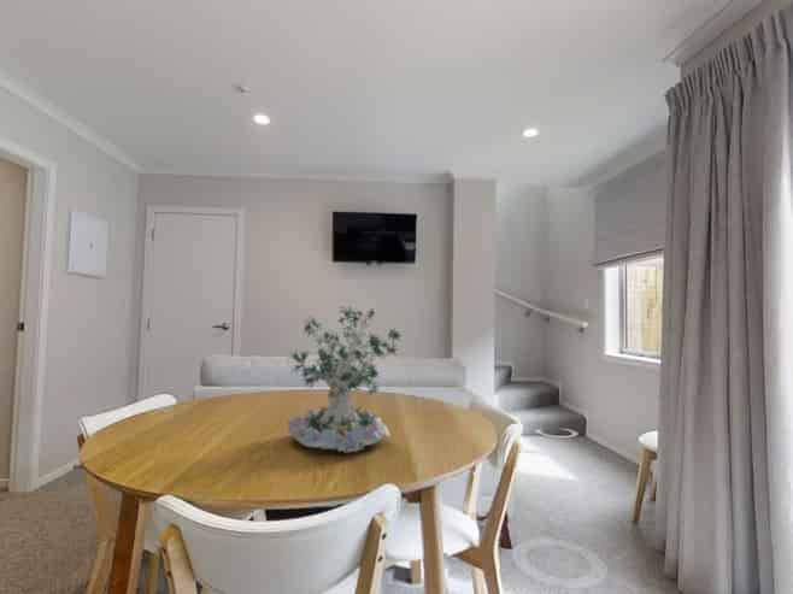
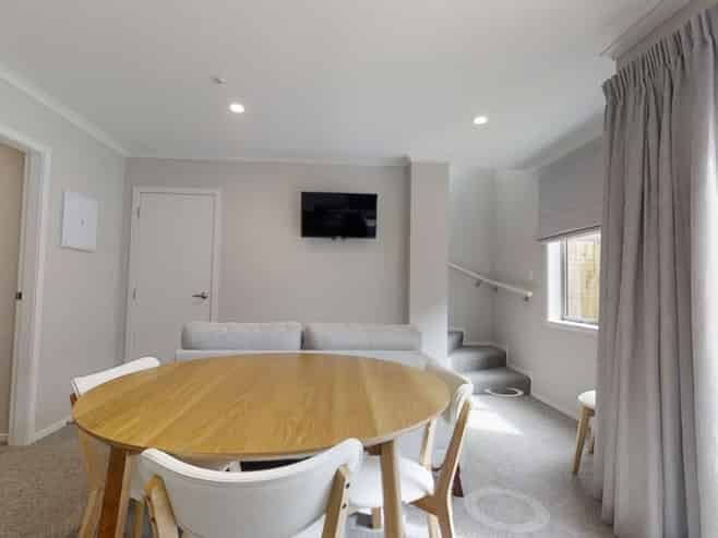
- plant (337, 371)
